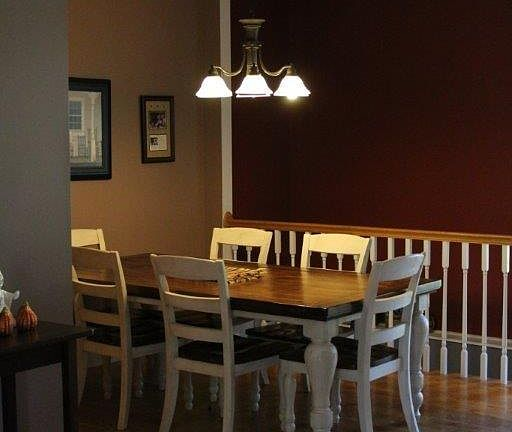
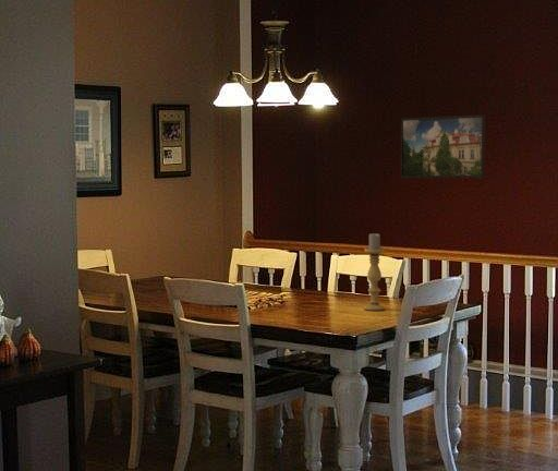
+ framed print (441, 147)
+ candle holder (374, 270)
